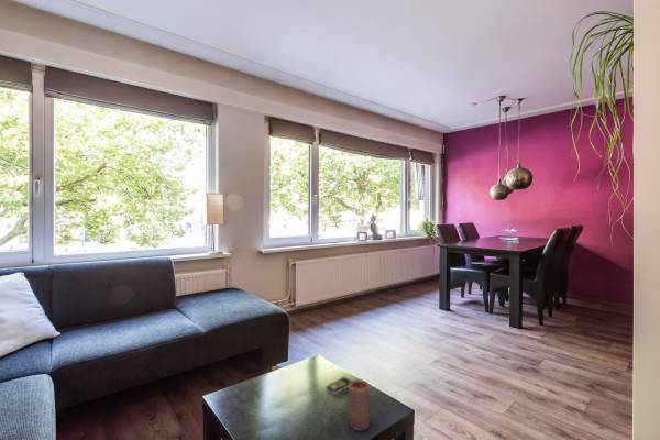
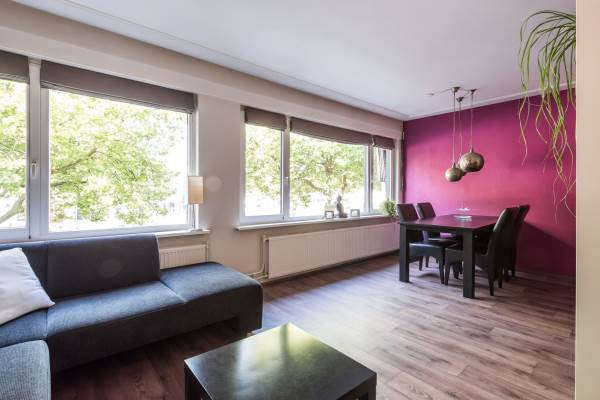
- candle (359, 404)
- remote control (339, 385)
